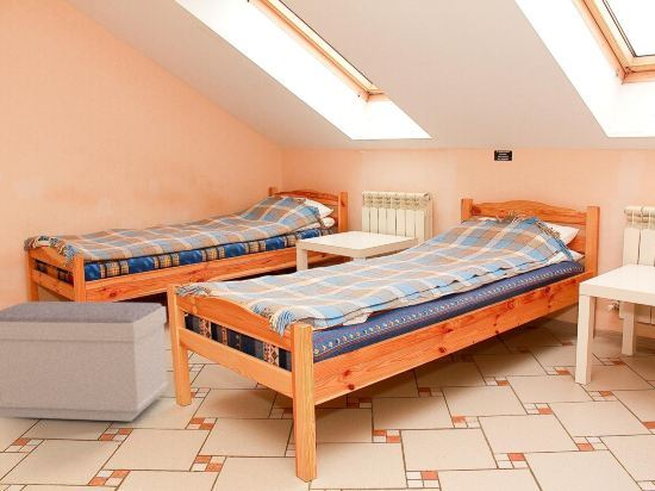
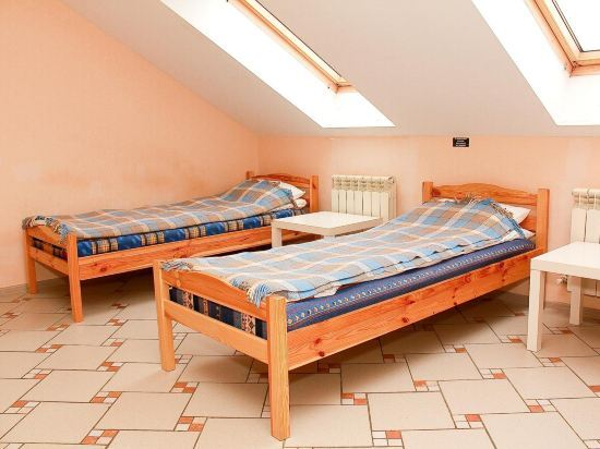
- bench (76, 356)
